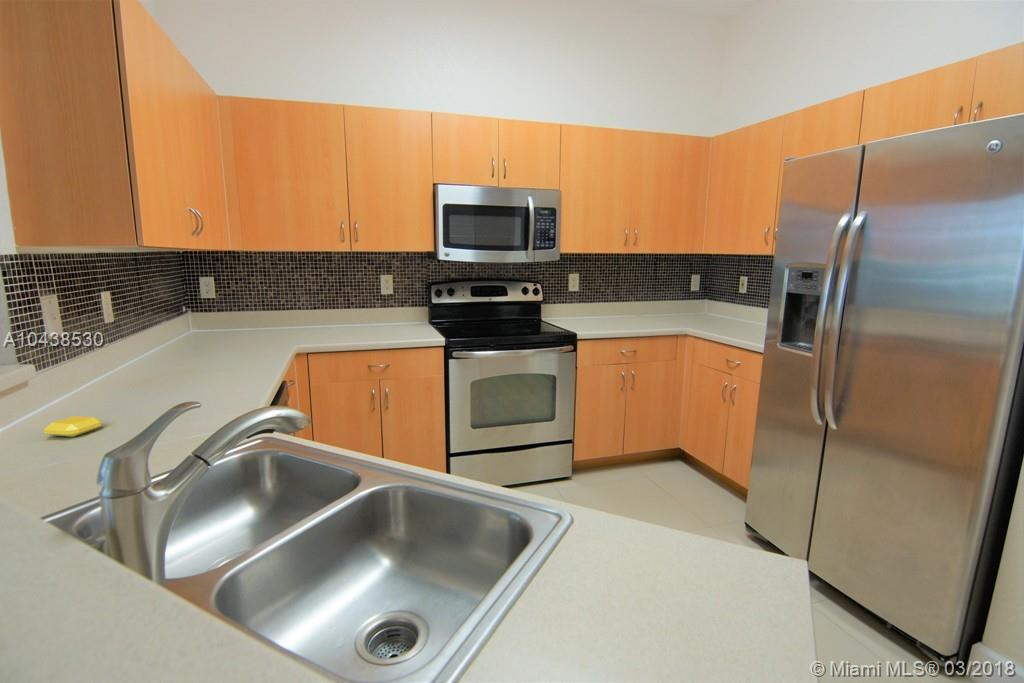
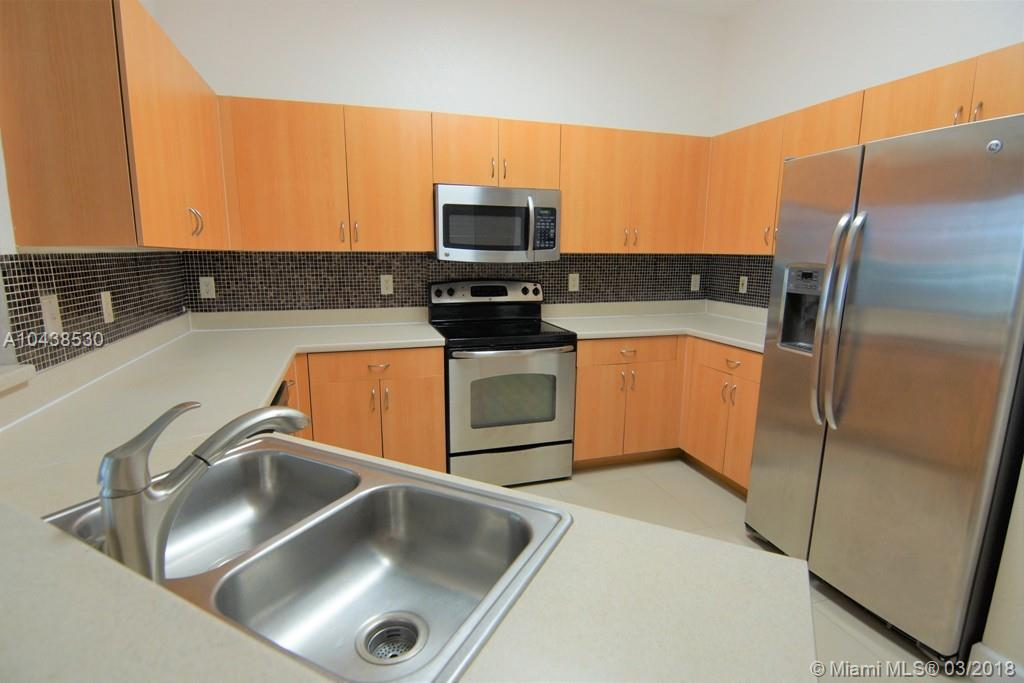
- soap bar (73, 426)
